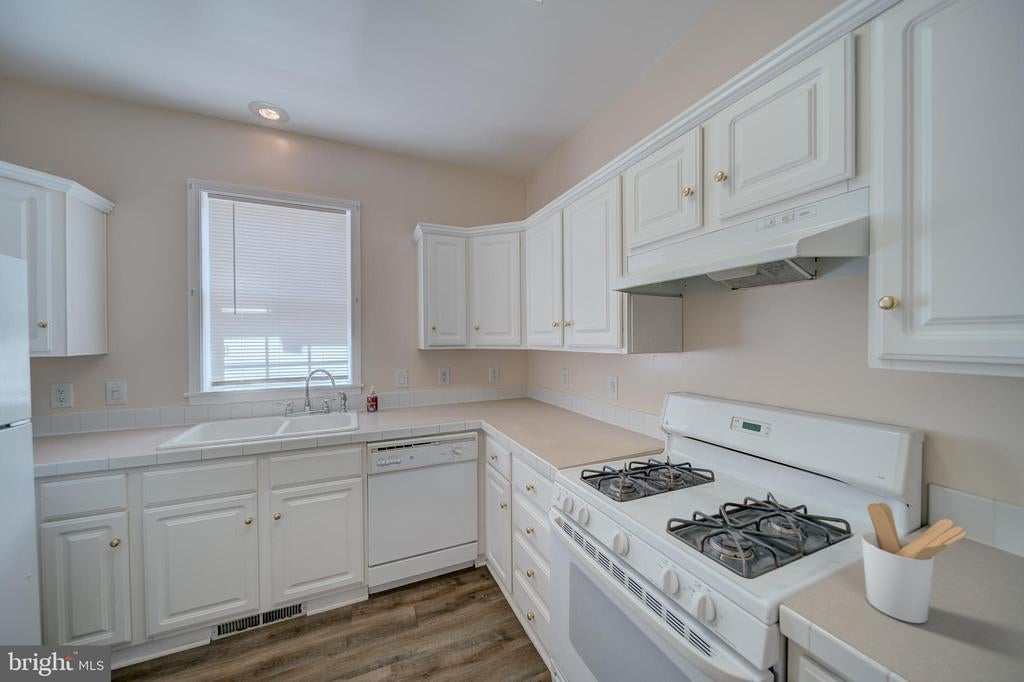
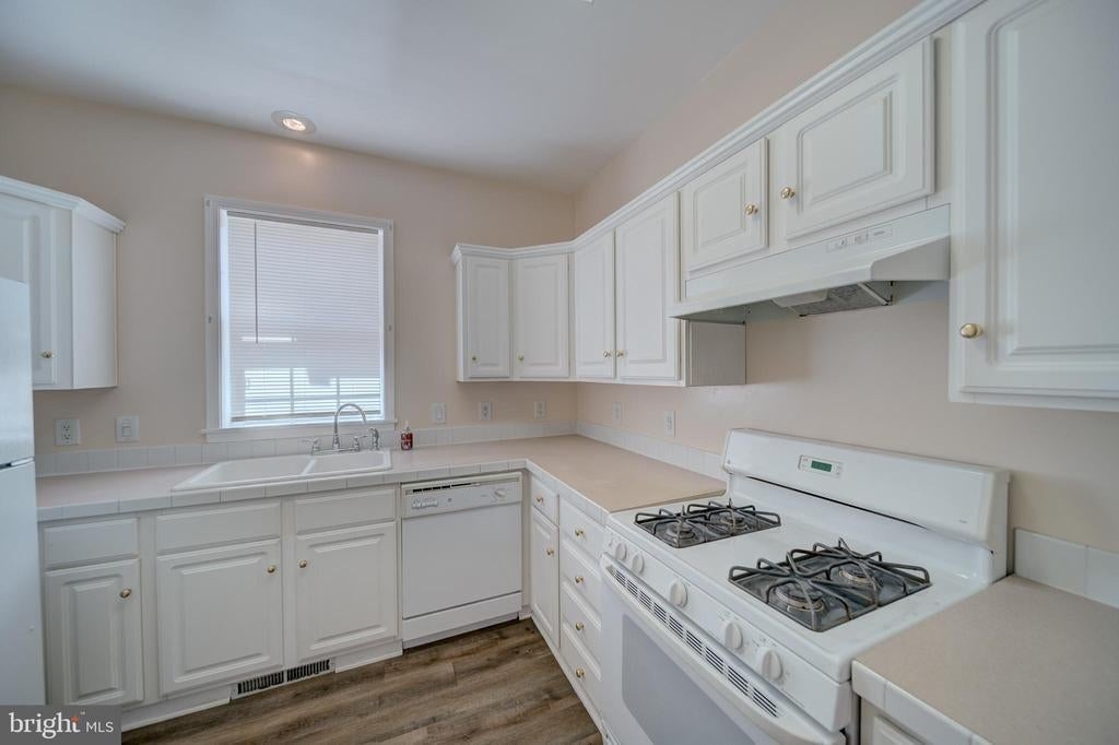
- utensil holder (912, 563)
